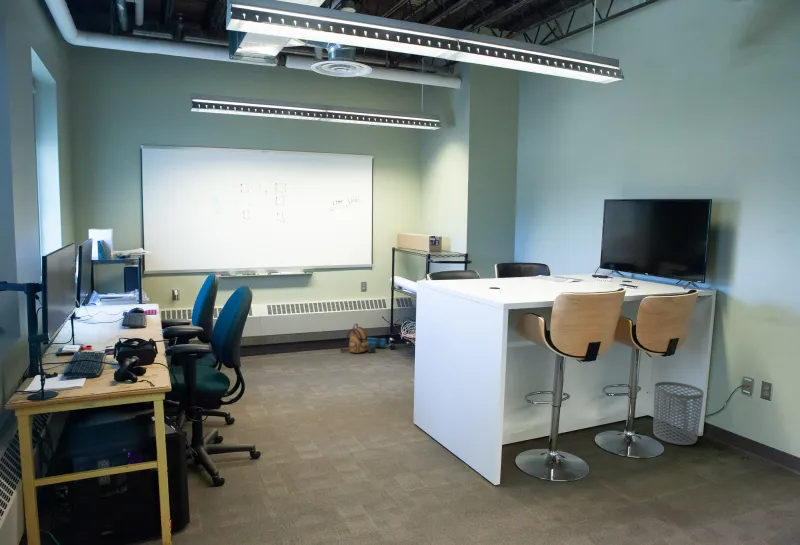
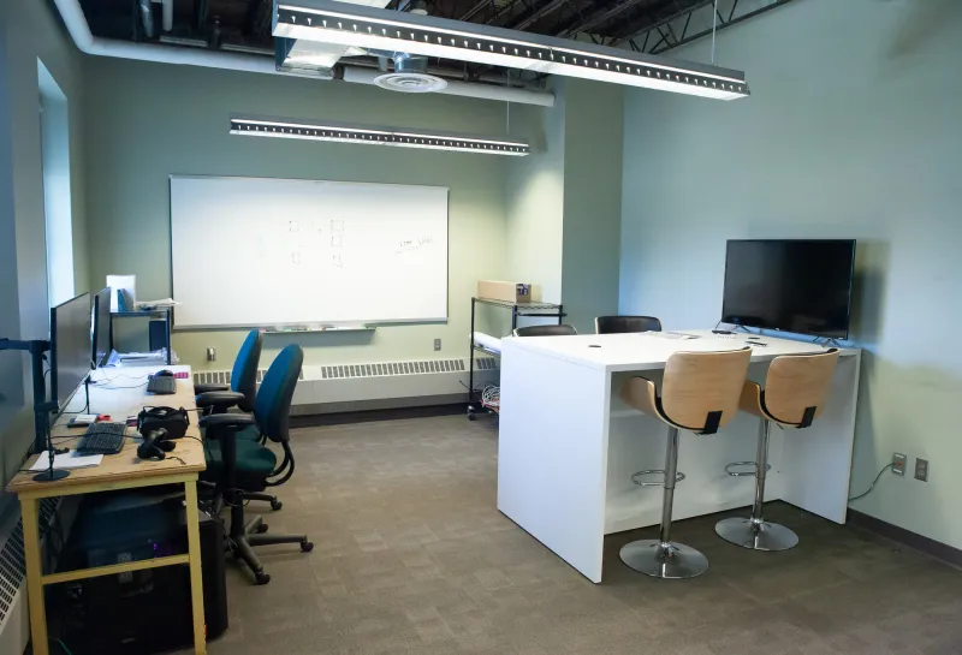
- waste bin (676, 412)
- backpack (363, 335)
